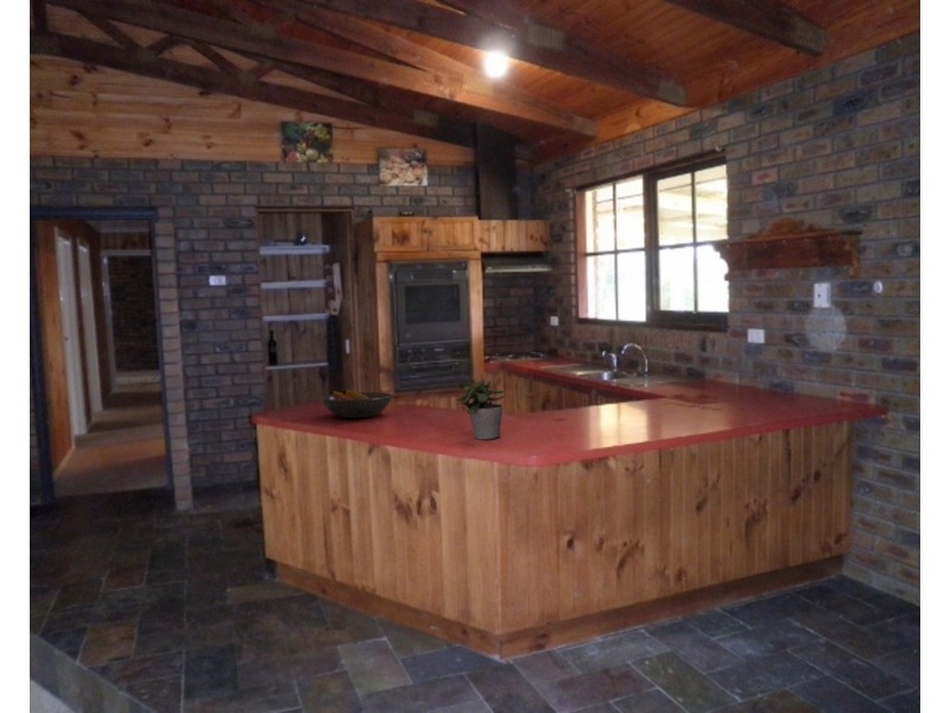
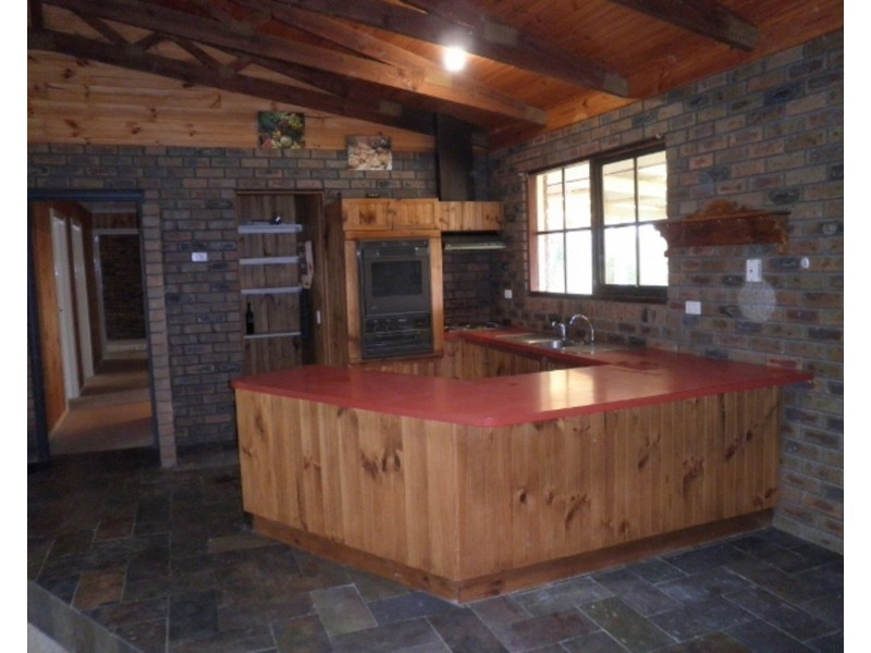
- potted plant (476, 406)
- fruit bowl (357, 403)
